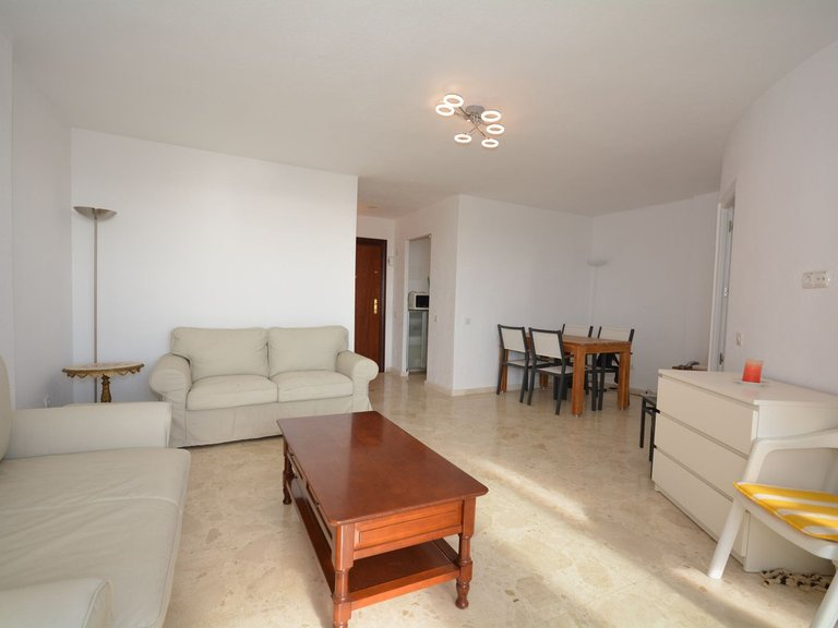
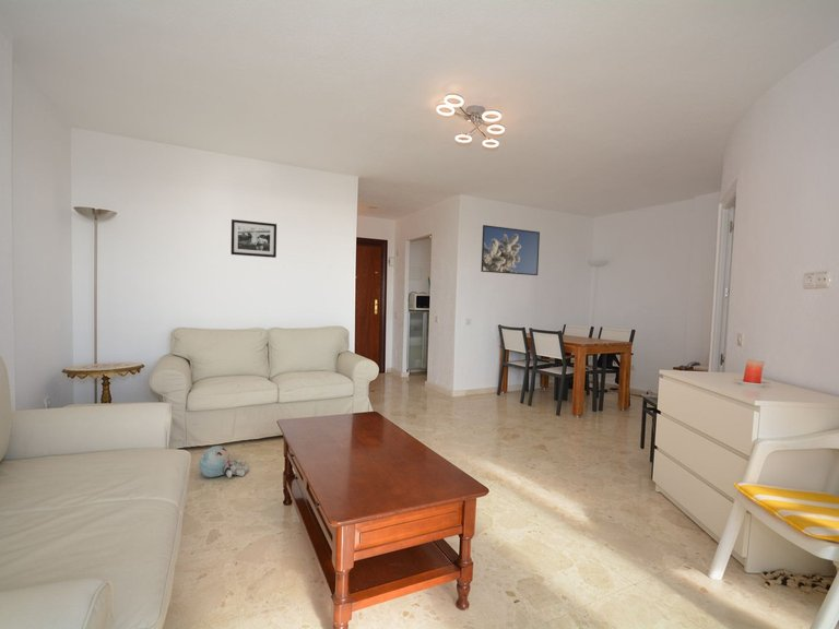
+ picture frame (253, 238)
+ plush toy (223, 461)
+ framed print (511, 251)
